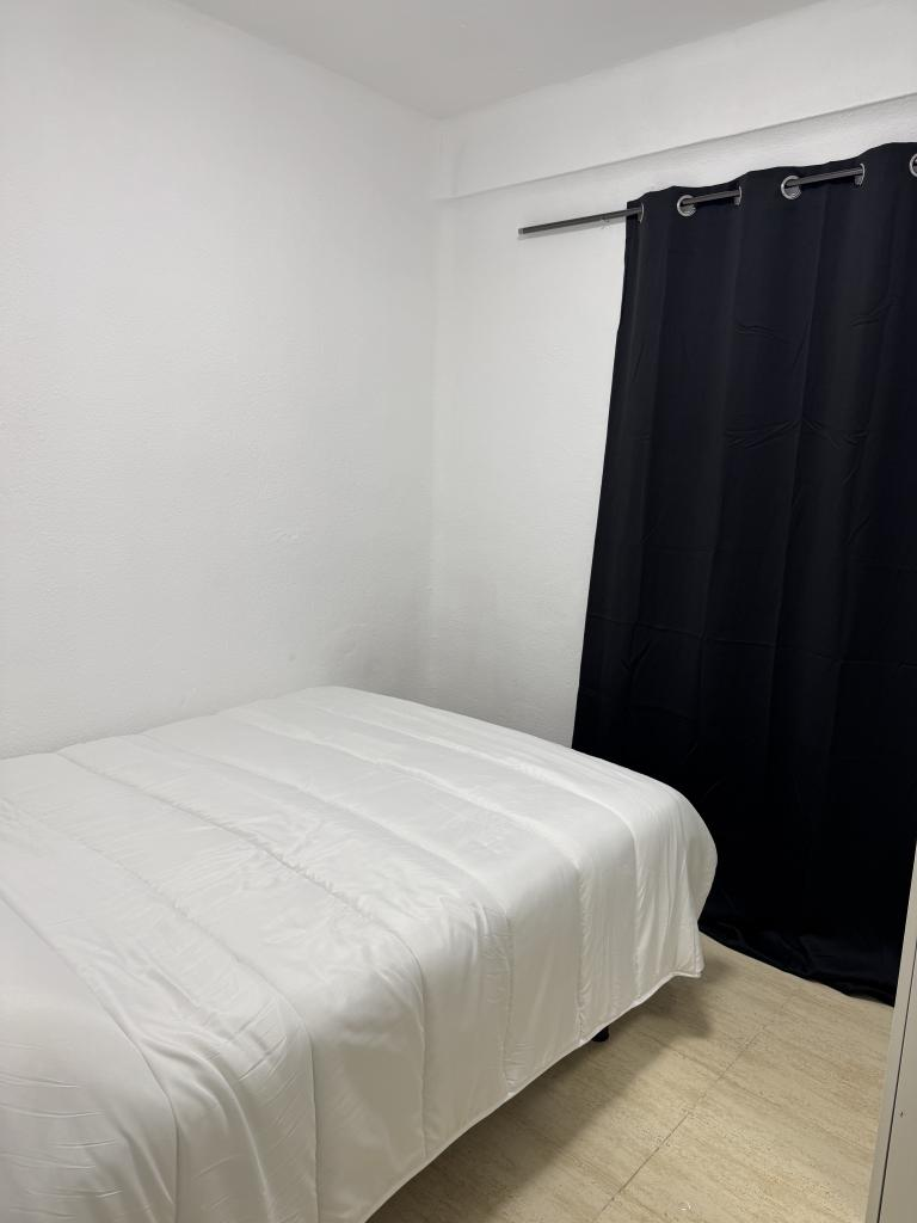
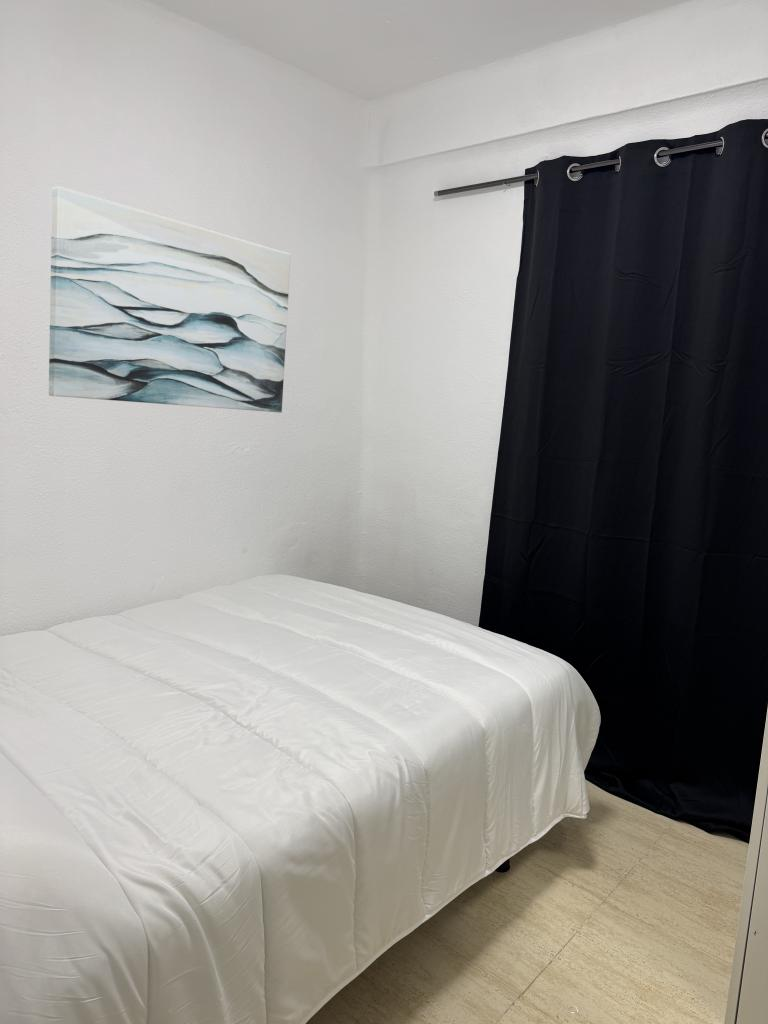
+ wall art (183, 316)
